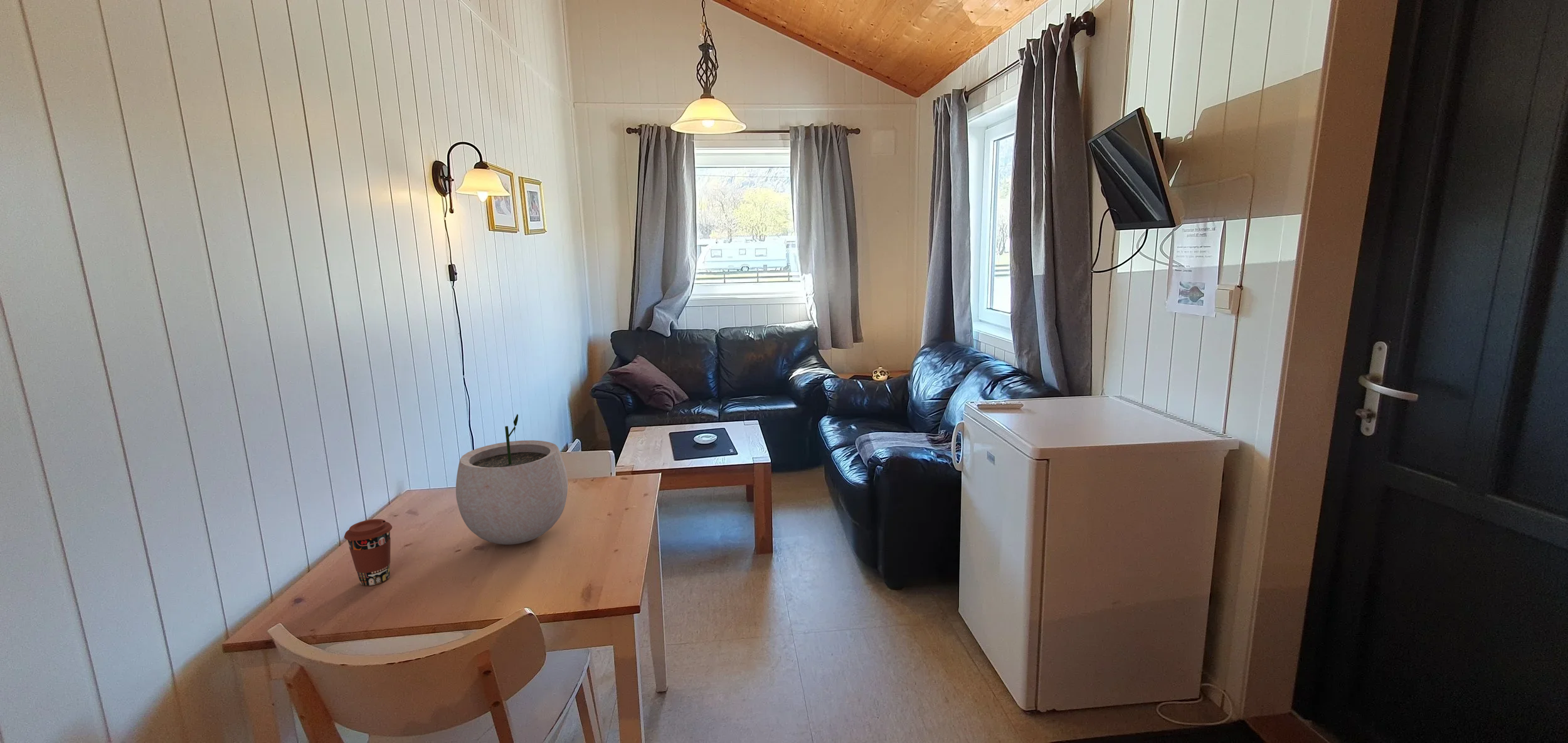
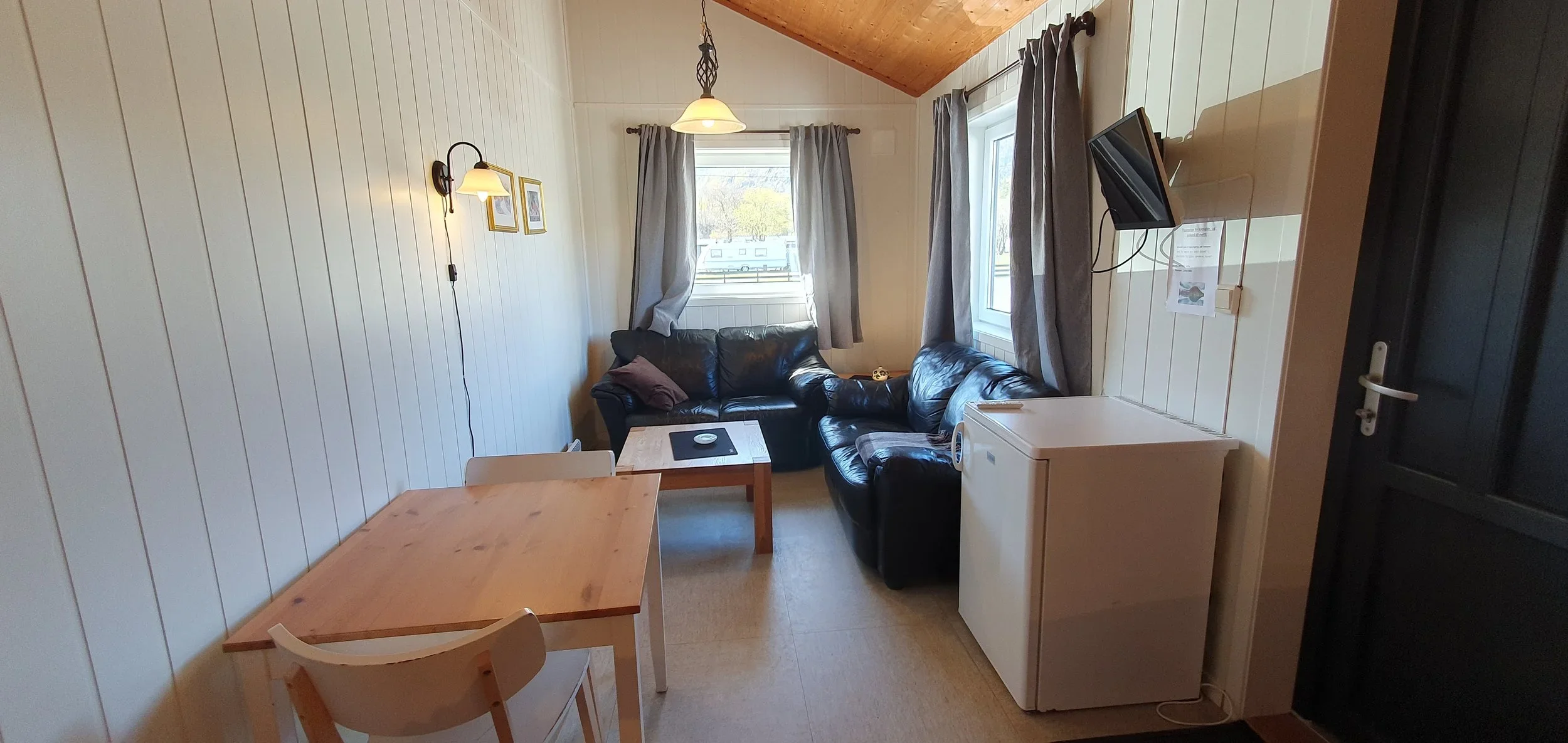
- coffee cup (371, 552)
- plant pot (512, 477)
